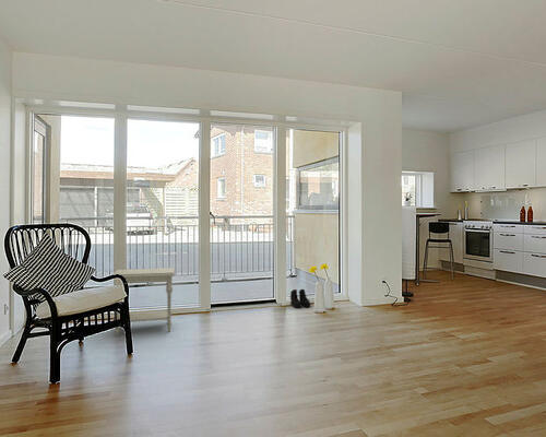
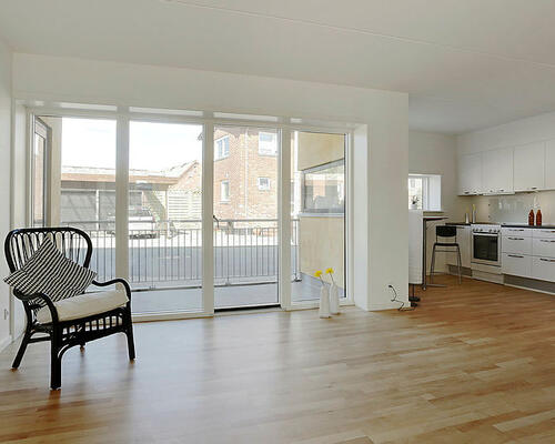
- boots (299, 297)
- side table (144, 311)
